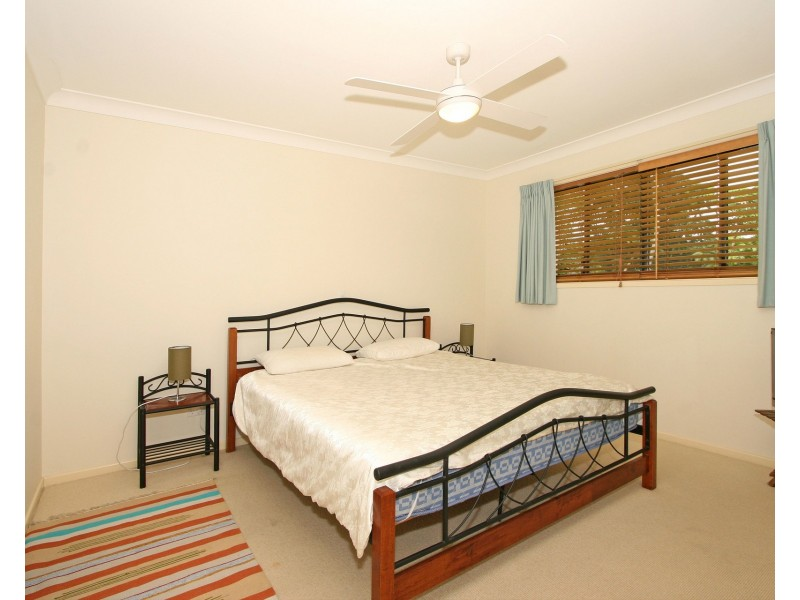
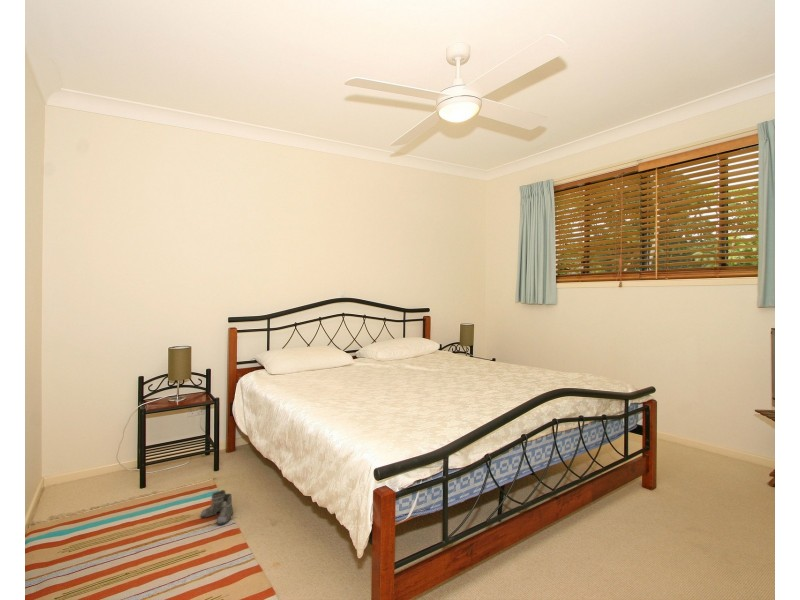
+ boots (218, 505)
